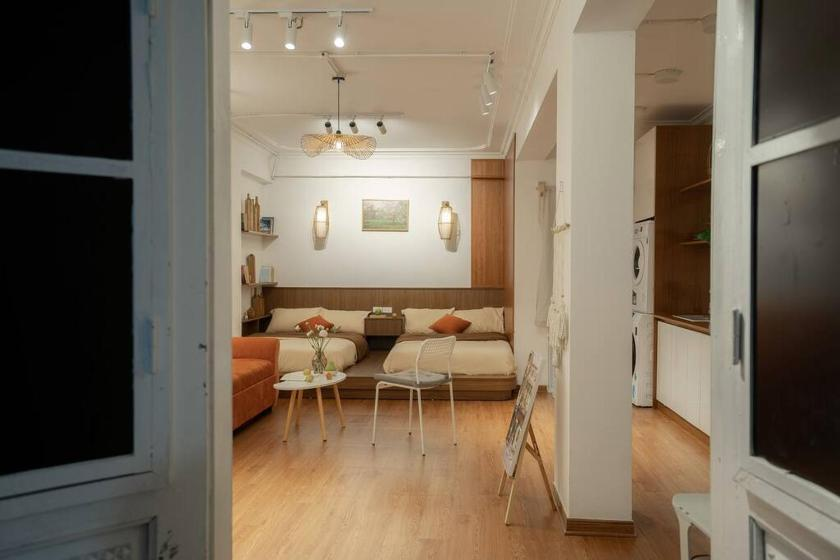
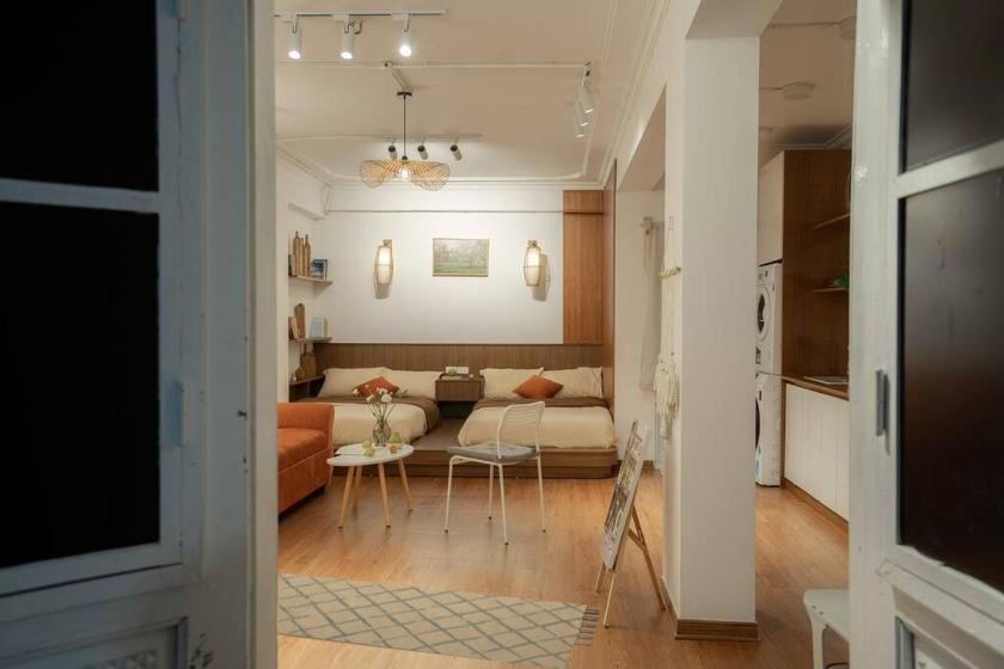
+ rug (344, 607)
